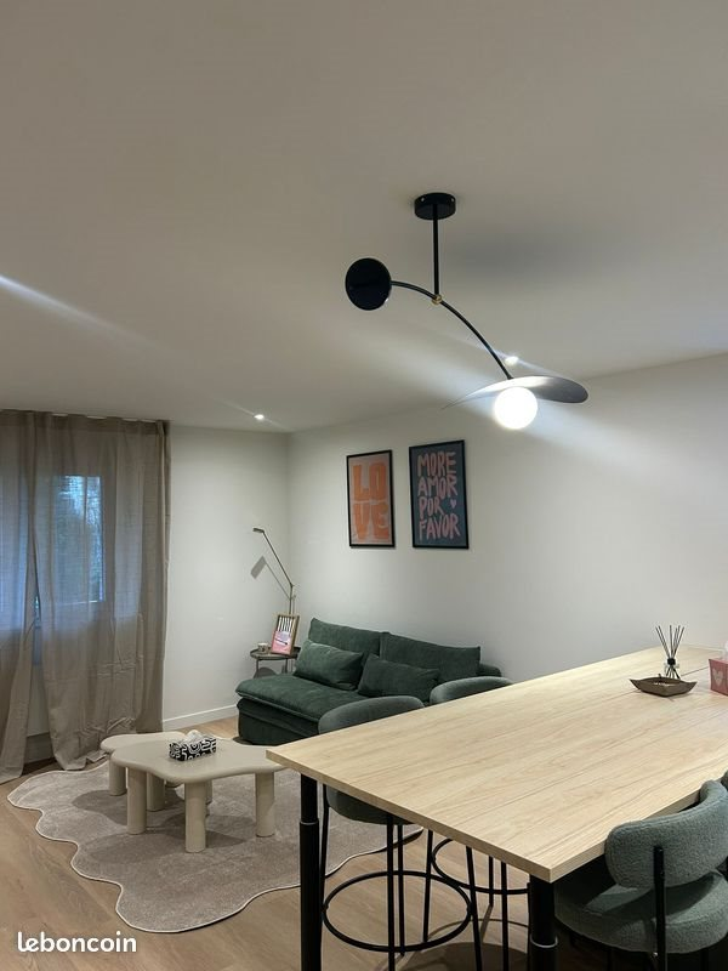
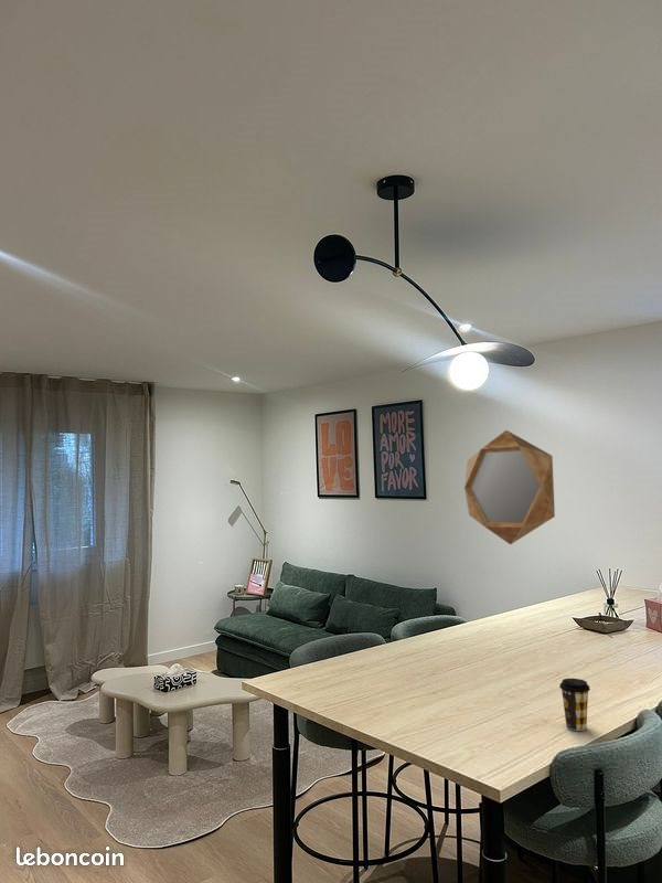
+ home mirror (504, 487)
+ coffee cup (575, 704)
